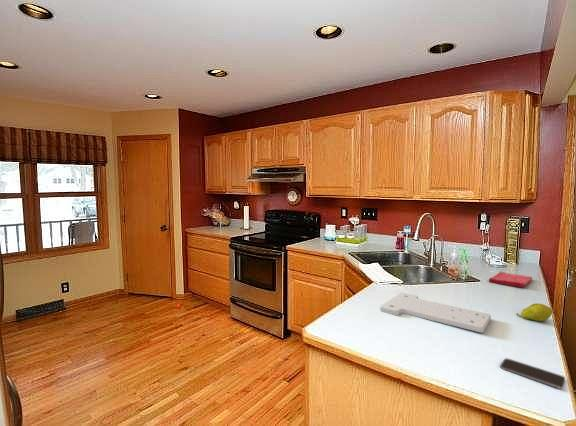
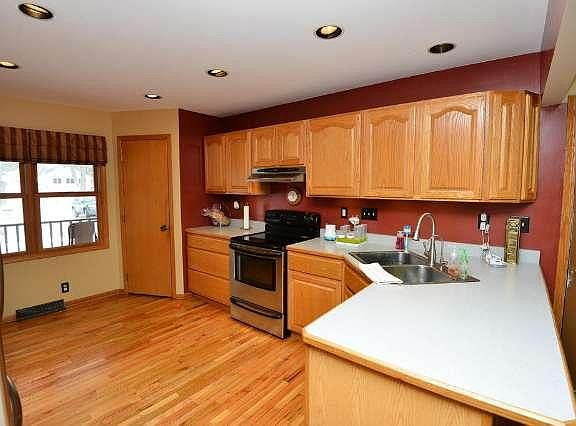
- smartphone (531, 372)
- dish towel (510, 278)
- cutting board (434, 311)
- fruit (533, 310)
